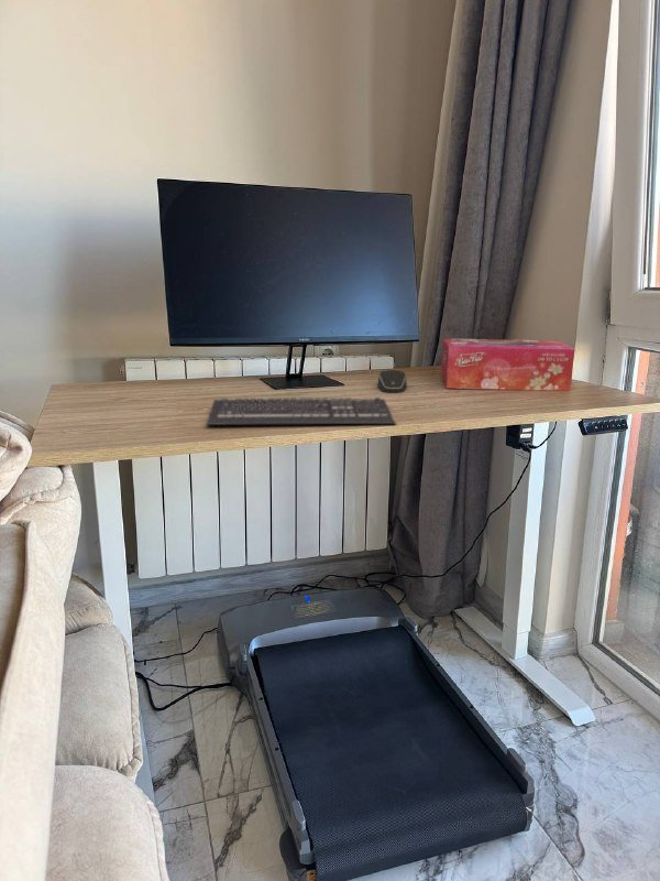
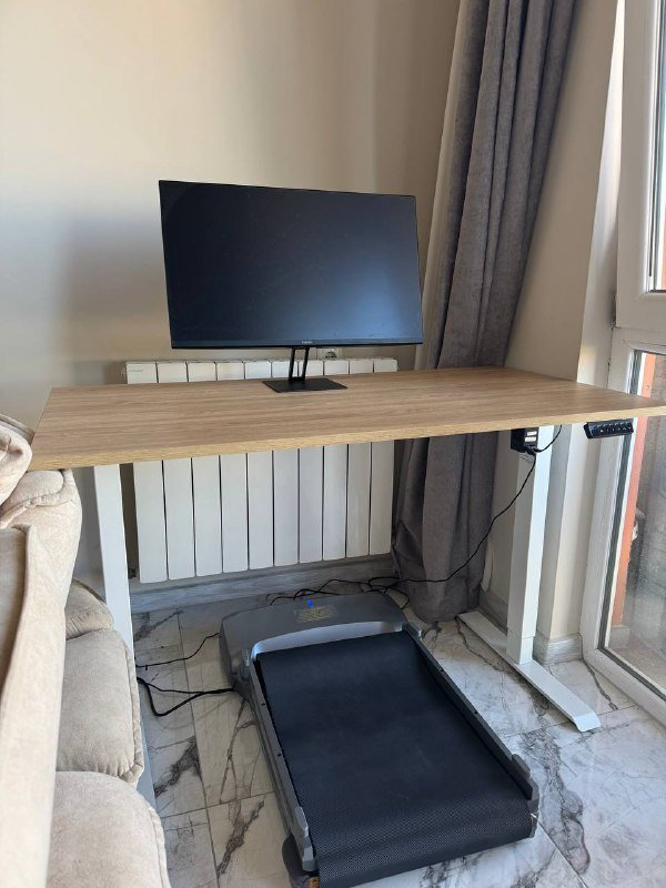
- computer mouse (392, 379)
- tissue box (503, 363)
- keyboard (300, 410)
